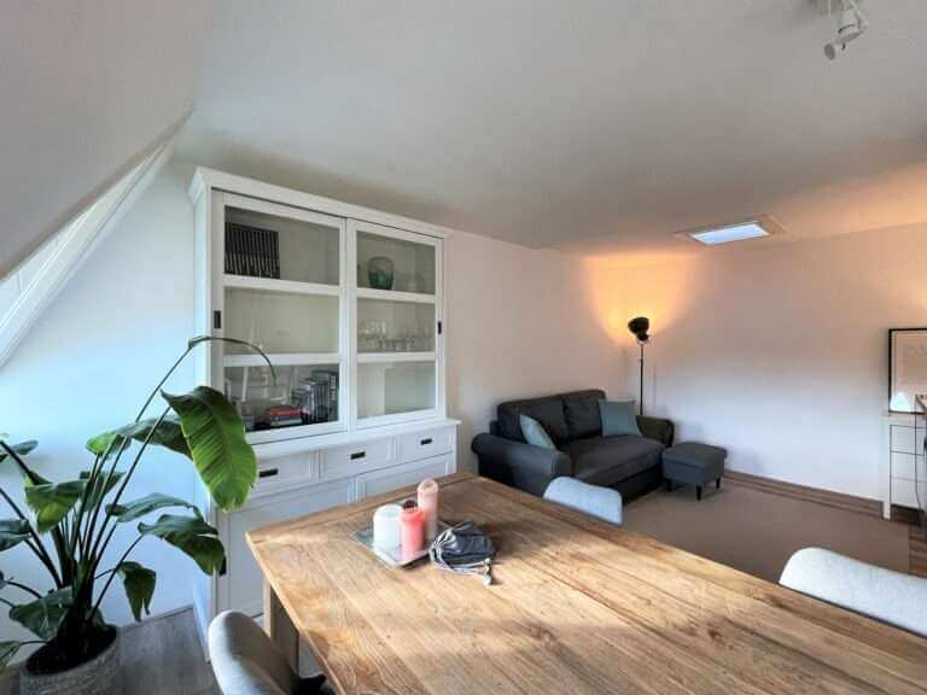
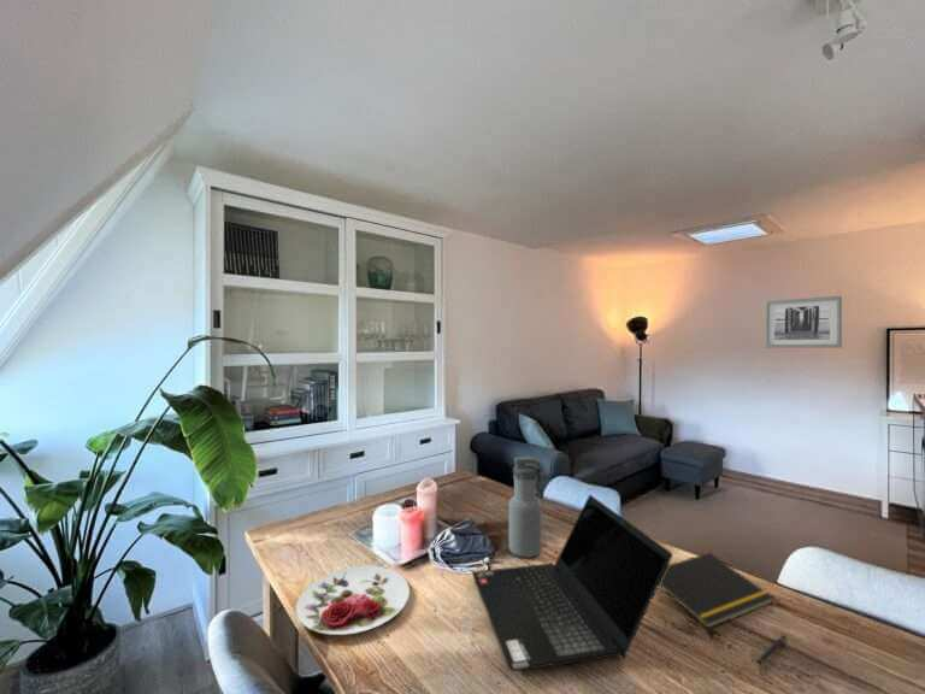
+ pen (772, 648)
+ water bottle (525, 504)
+ wall art (801, 323)
+ notepad (708, 586)
+ laptop computer (558, 566)
+ plate (354, 594)
